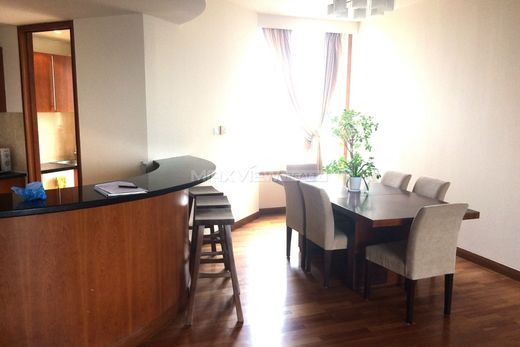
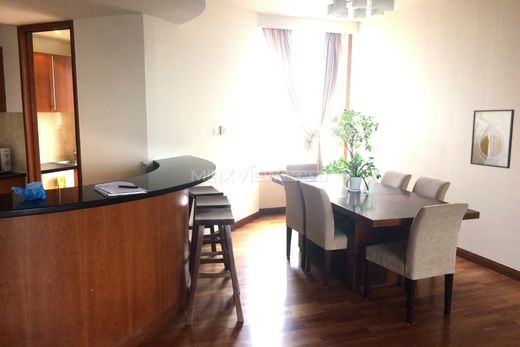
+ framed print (491, 138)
